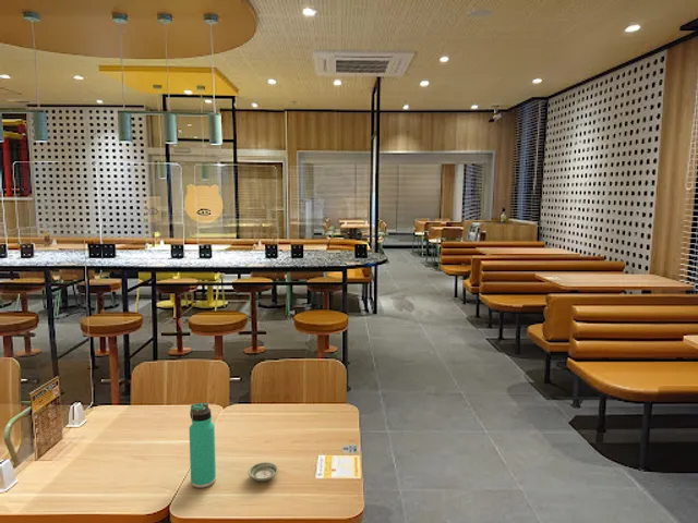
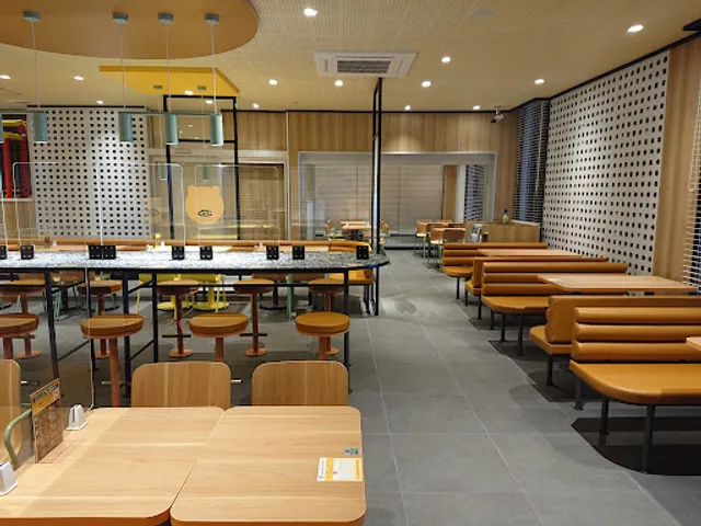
- saucer (263, 473)
- thermos bottle (202, 442)
